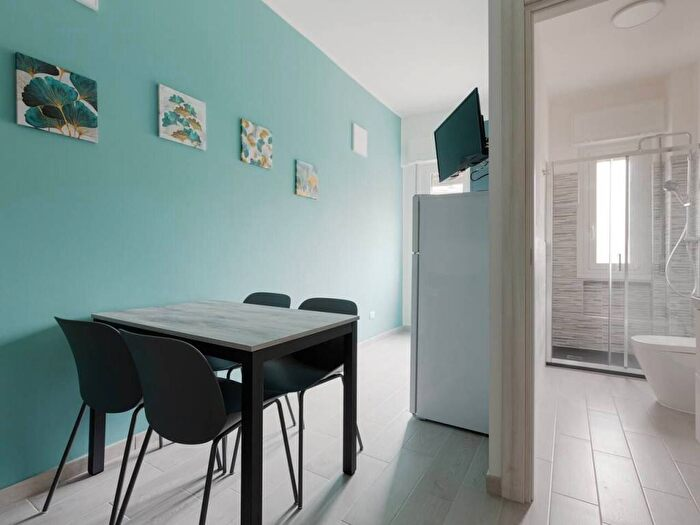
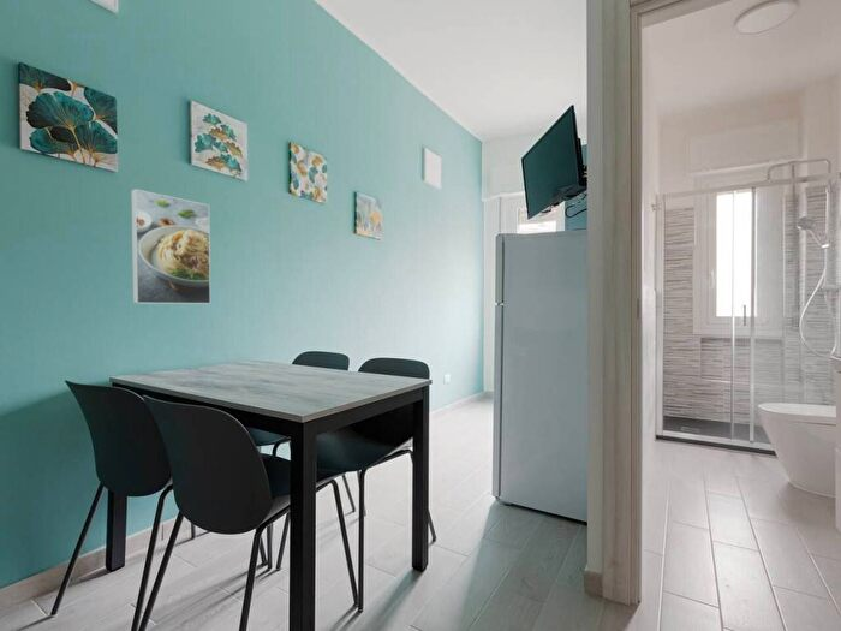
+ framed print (173, 250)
